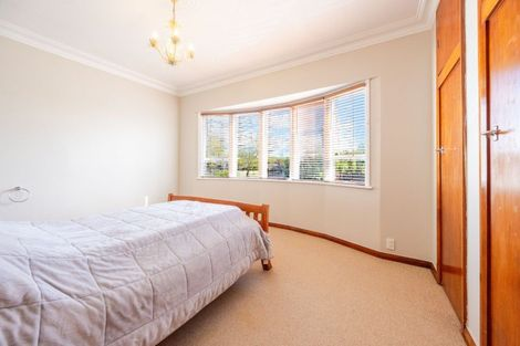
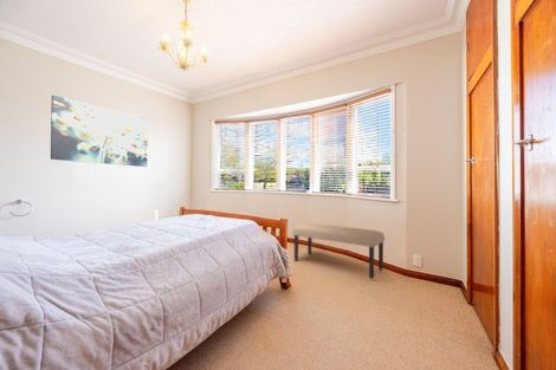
+ wall art (105, 136)
+ bench (337, 241)
